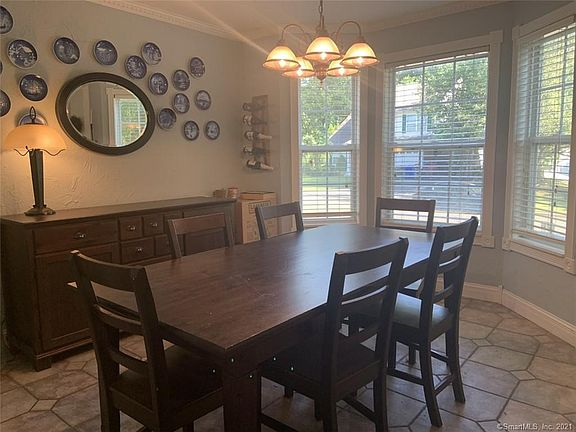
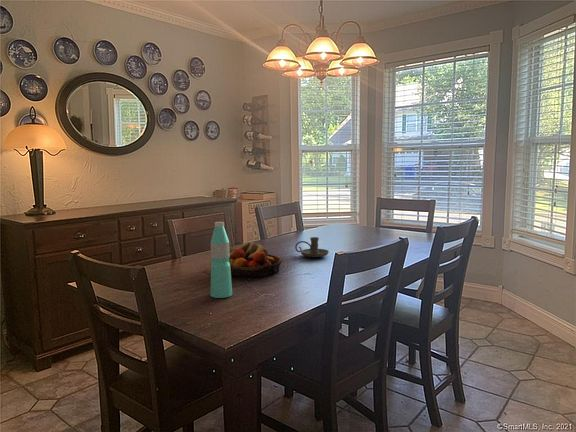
+ water bottle (220, 258)
+ fruit bowl (249, 257)
+ candle holder (311, 246)
